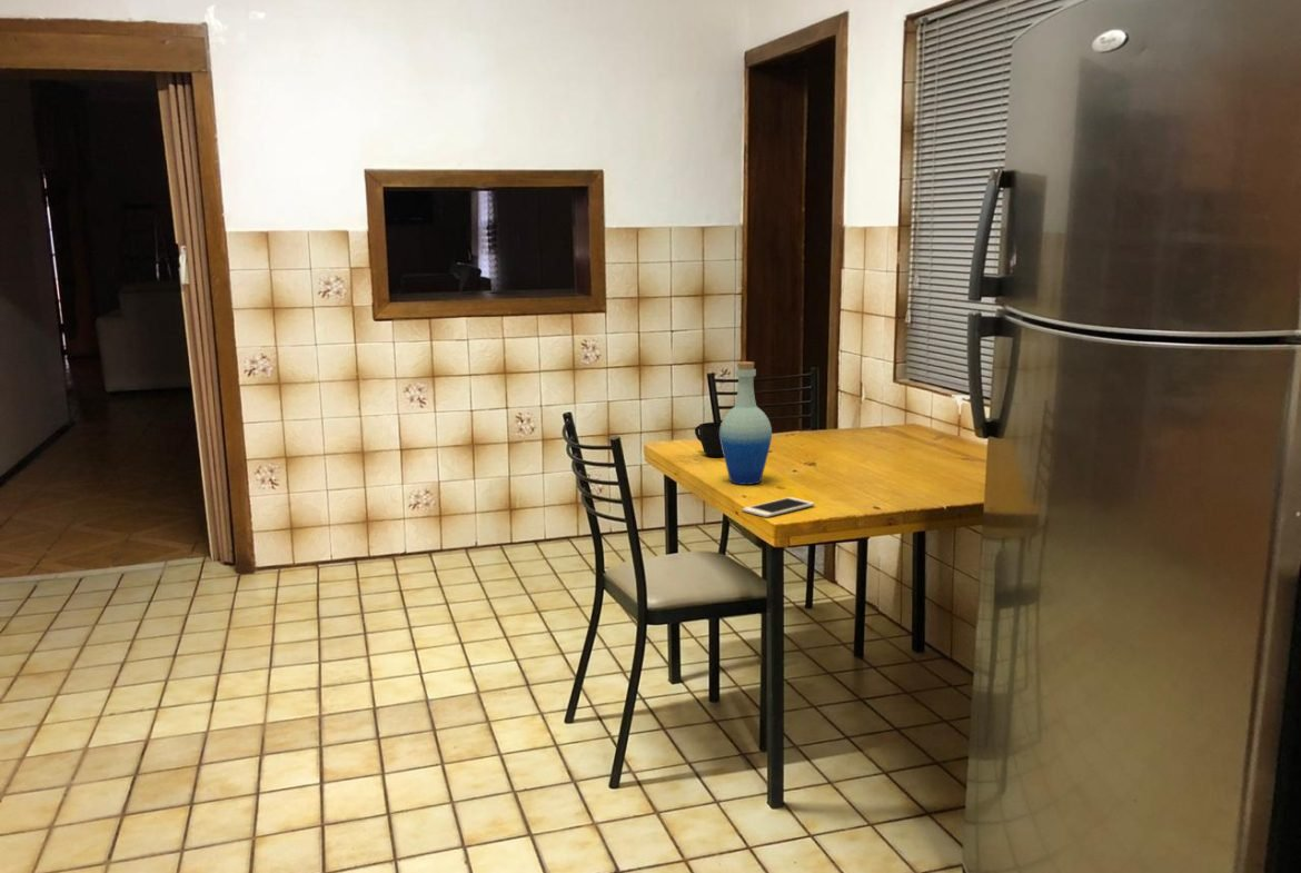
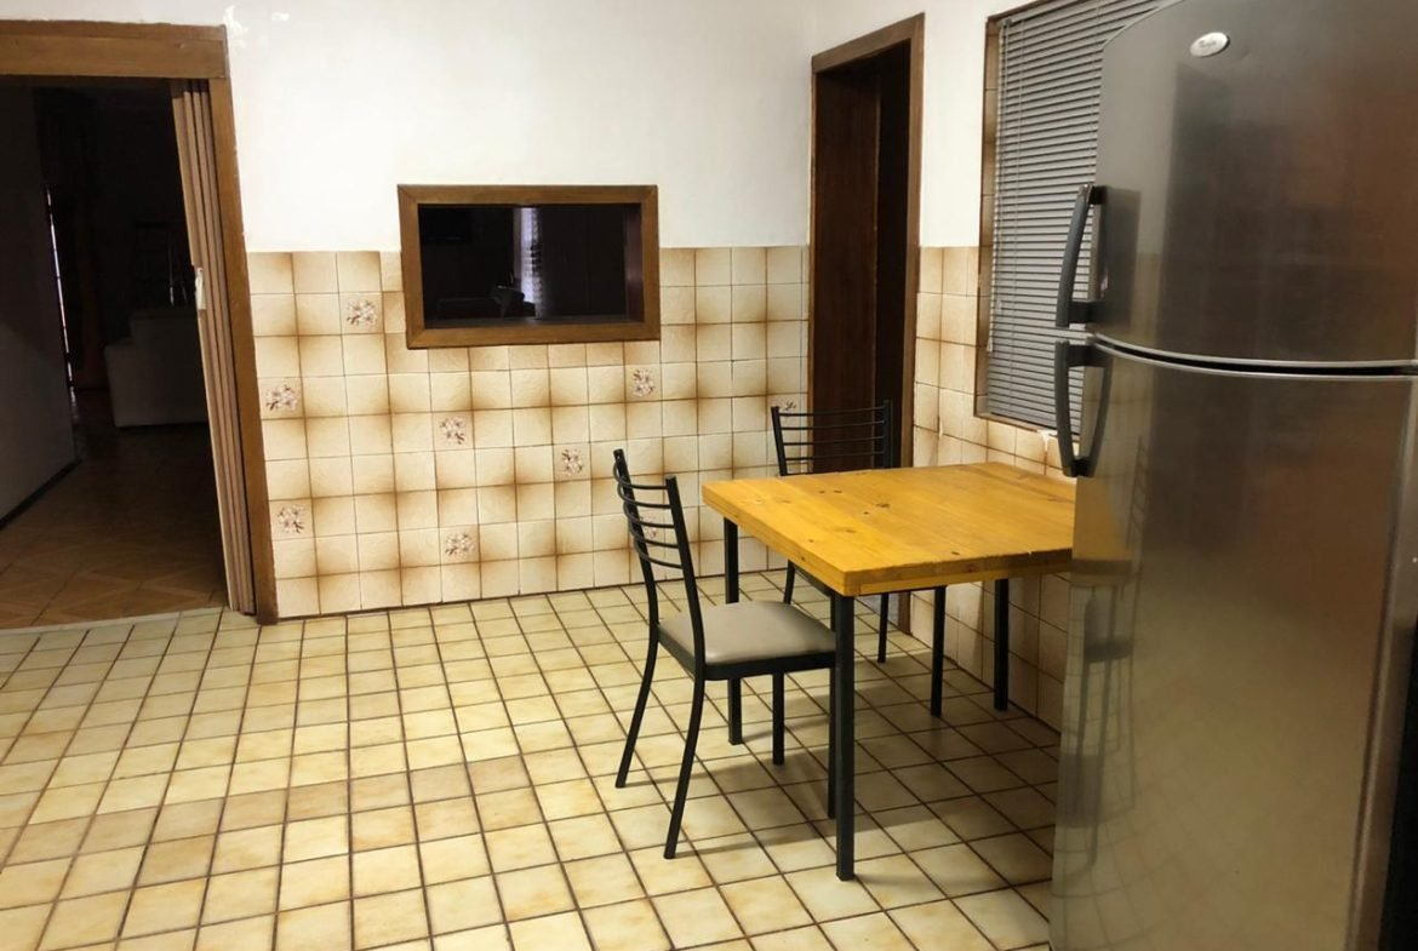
- cell phone (778, 506)
- bottle (745, 421)
- cup (715, 439)
